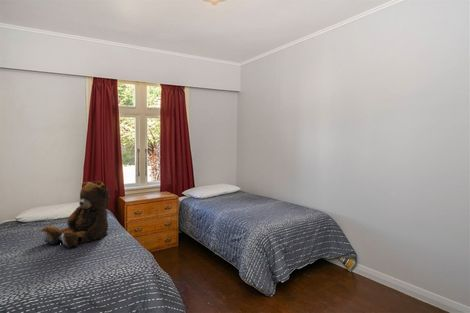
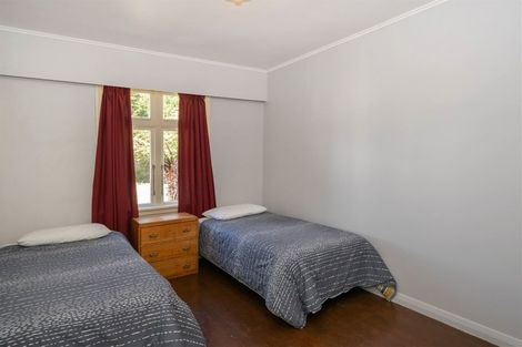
- teddy bear (83, 210)
